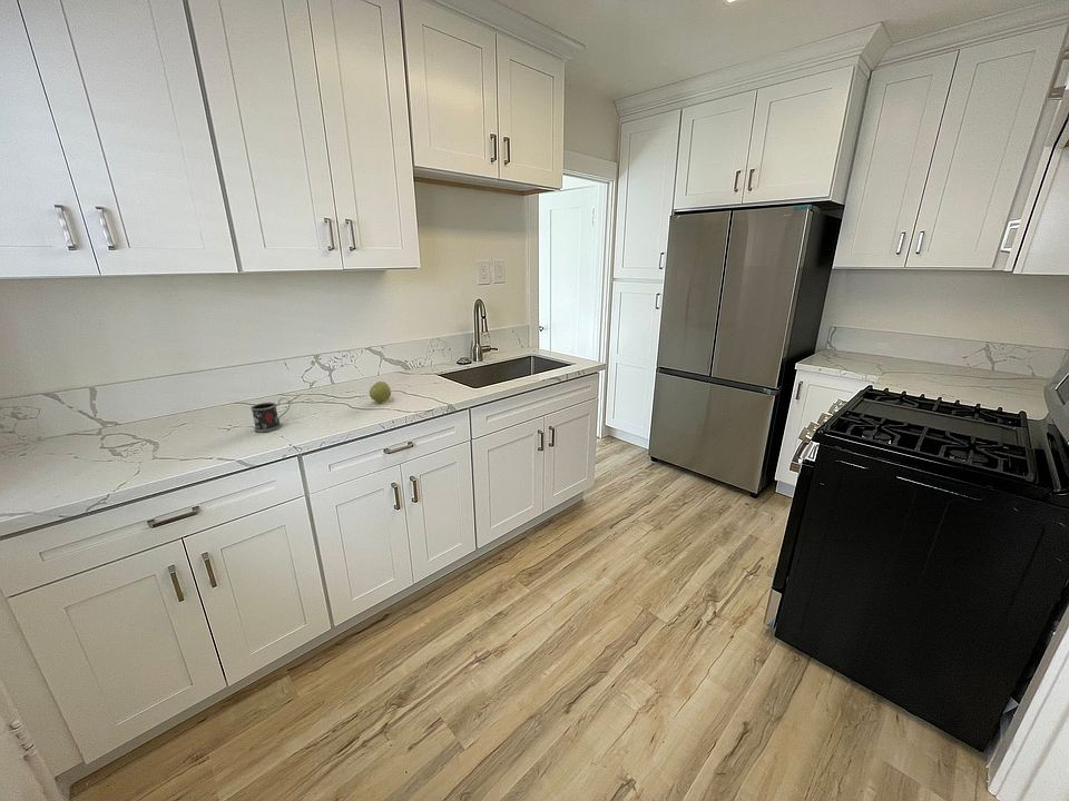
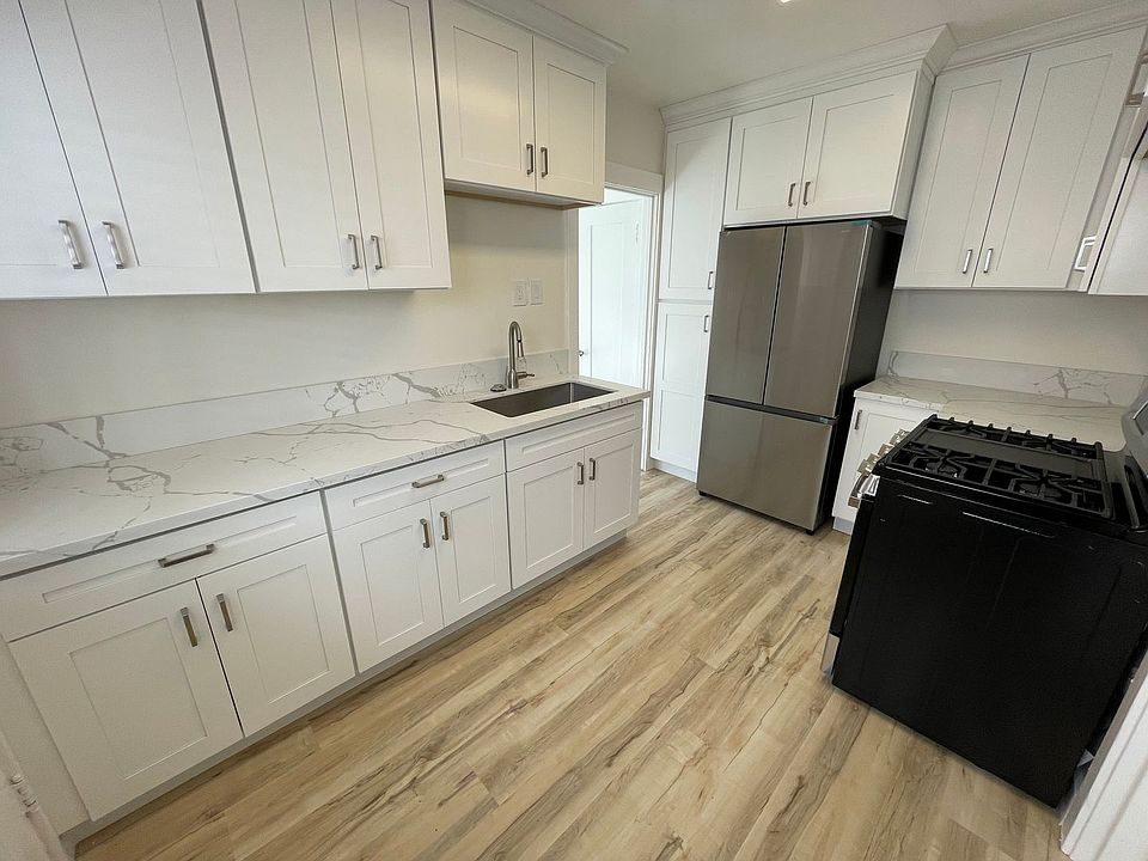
- mug (272, 413)
- apple (380, 392)
